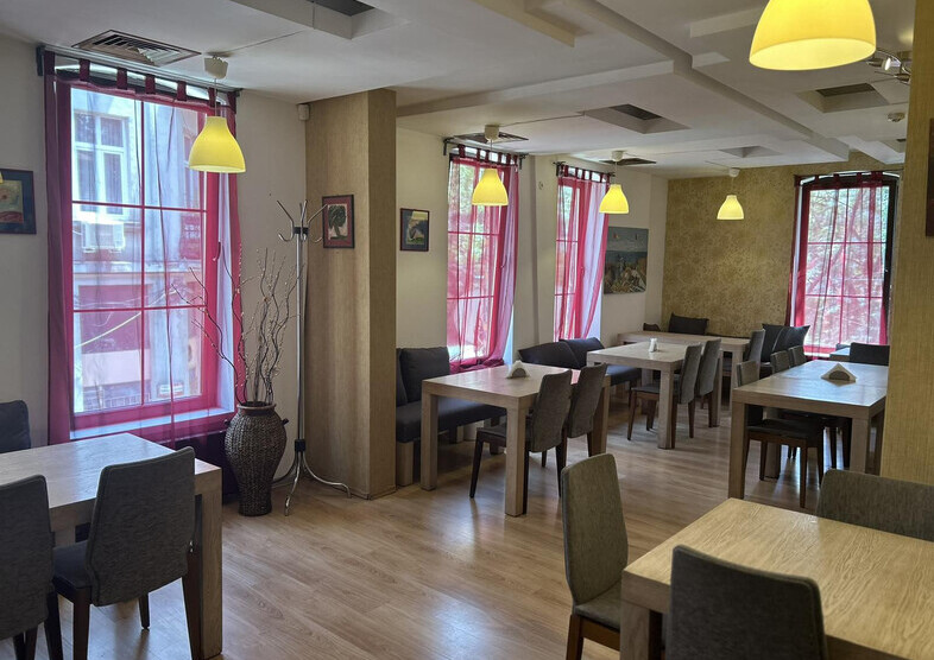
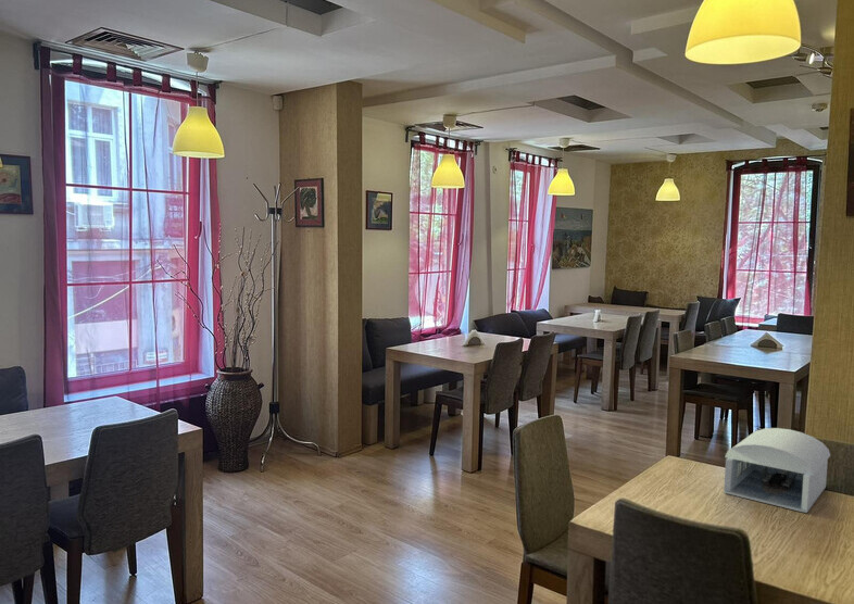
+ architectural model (777, 464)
